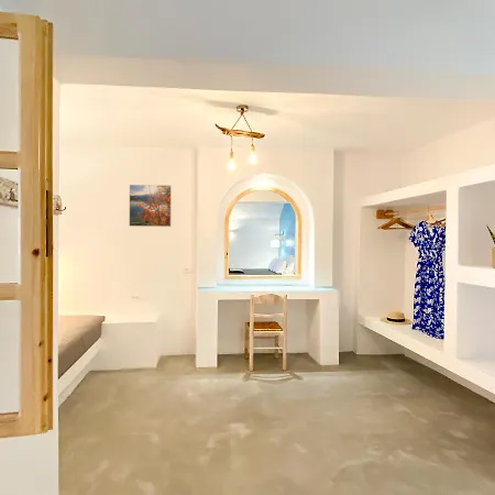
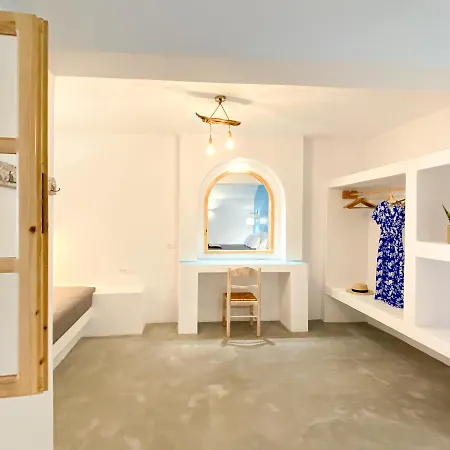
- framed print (150, 206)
